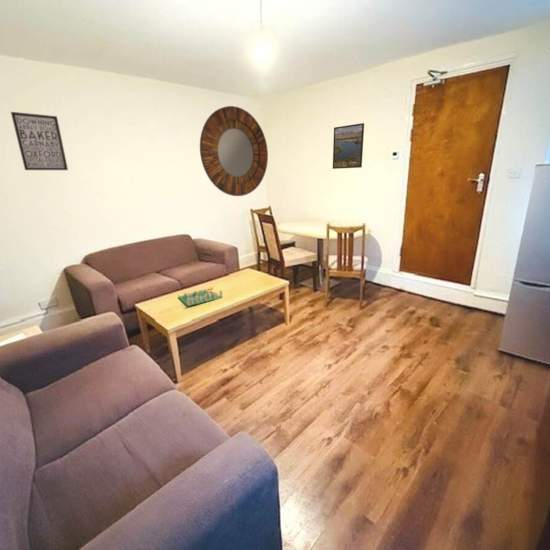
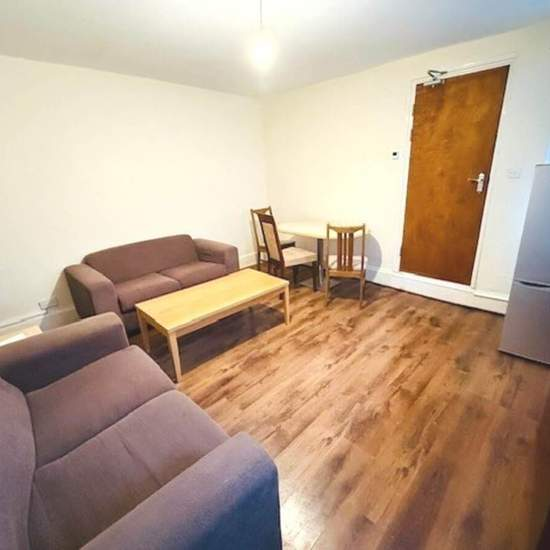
- home mirror (236, 153)
- wall art (41, 142)
- board game (201, 293)
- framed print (347, 147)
